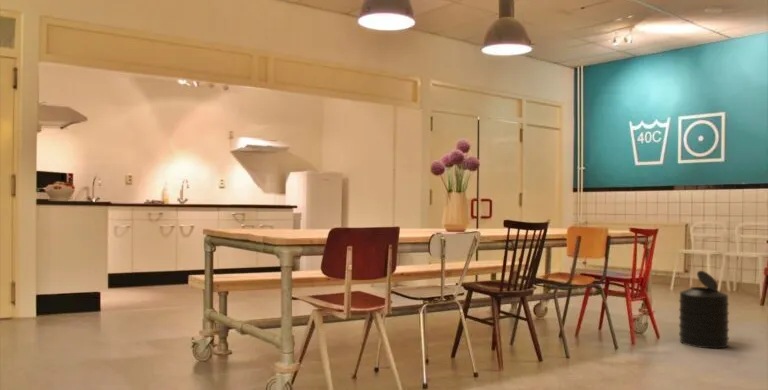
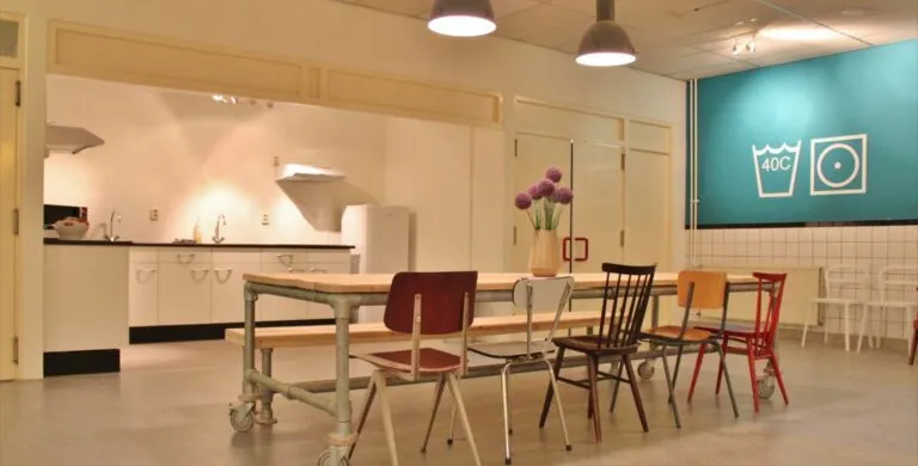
- trash can (703, 307)
